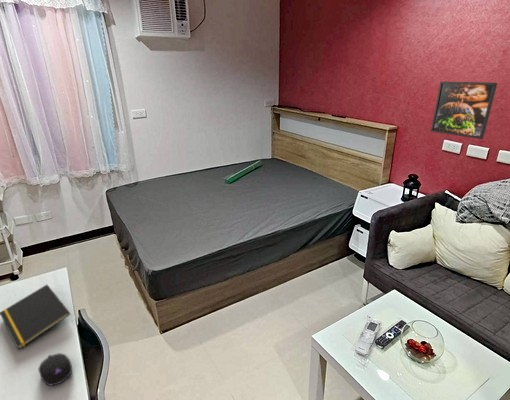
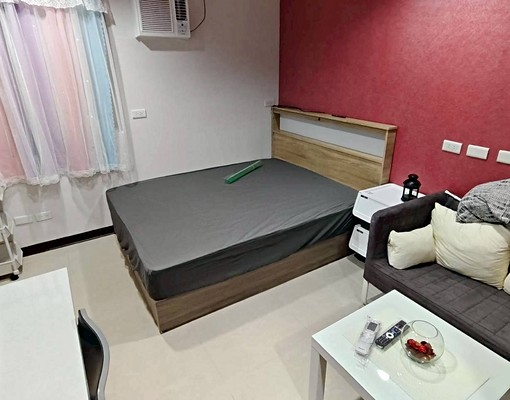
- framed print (461, 109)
- computer mouse (54, 366)
- notepad (34, 313)
